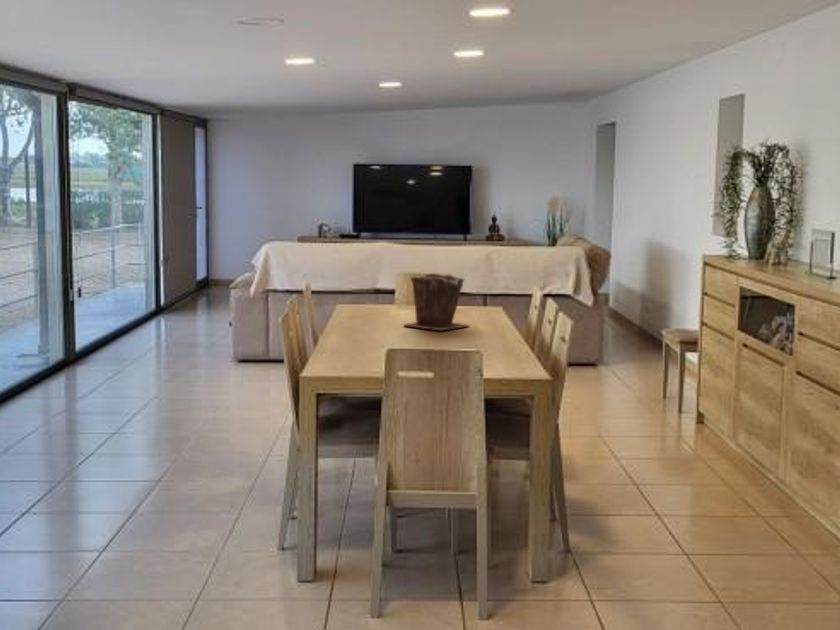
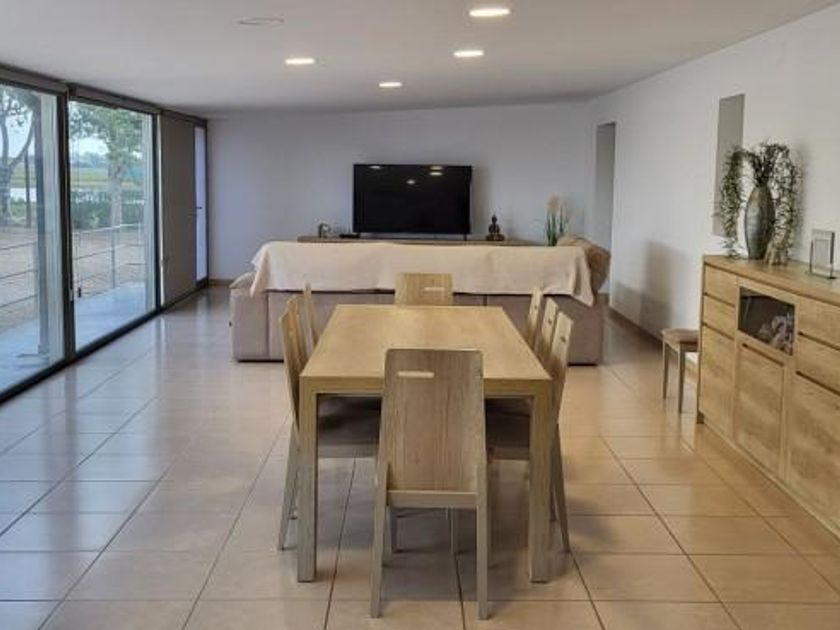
- plant pot (437, 300)
